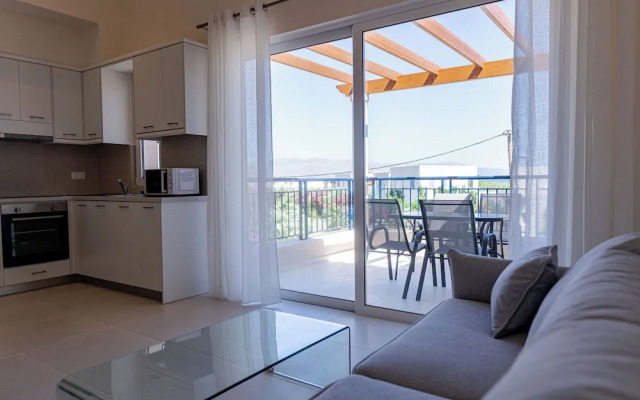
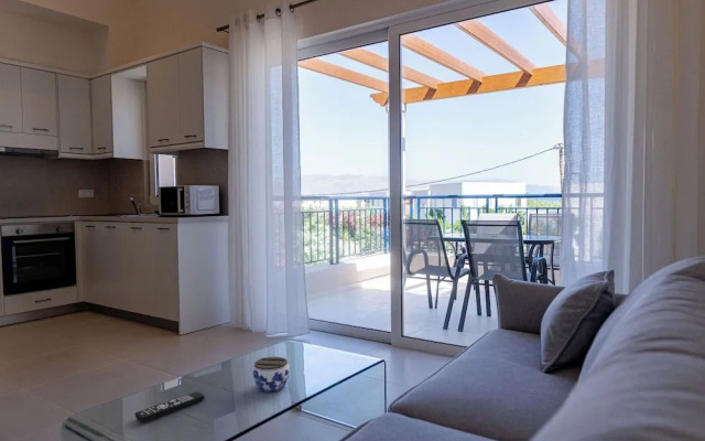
+ jar (271, 374)
+ remote control (171, 406)
